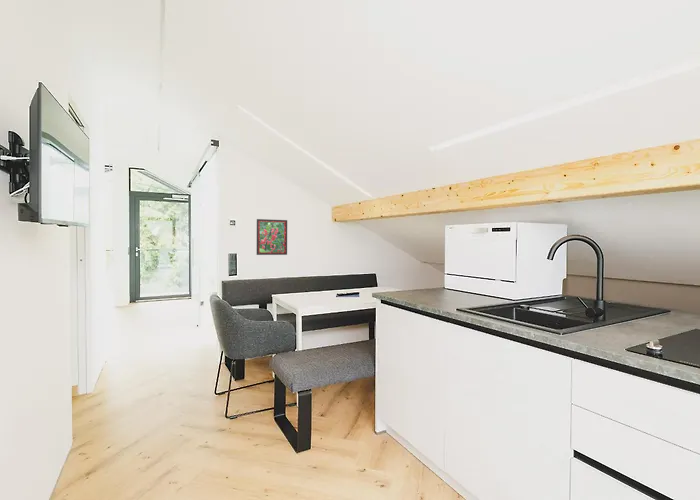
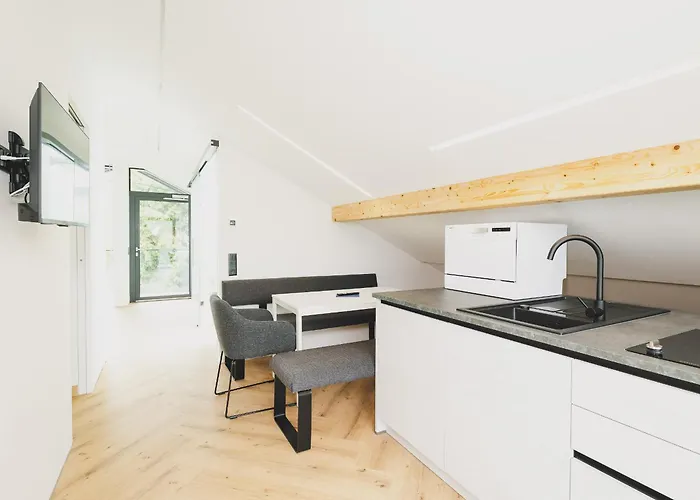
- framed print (272, 237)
